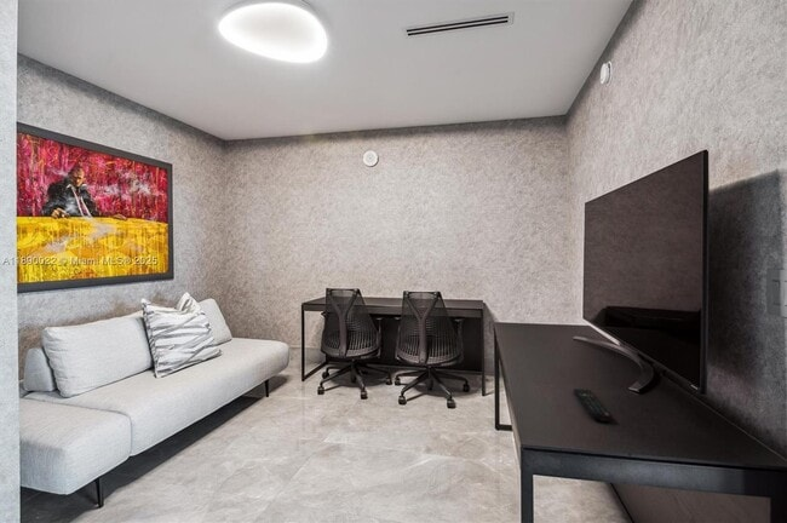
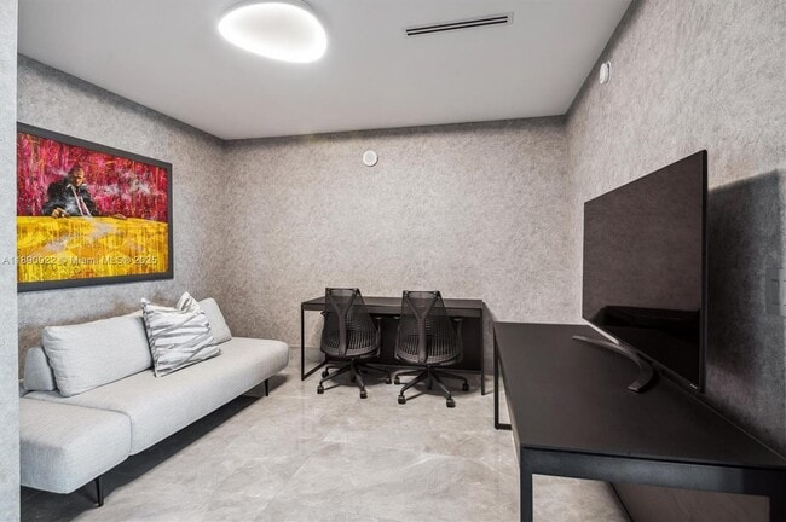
- remote control (591, 403)
